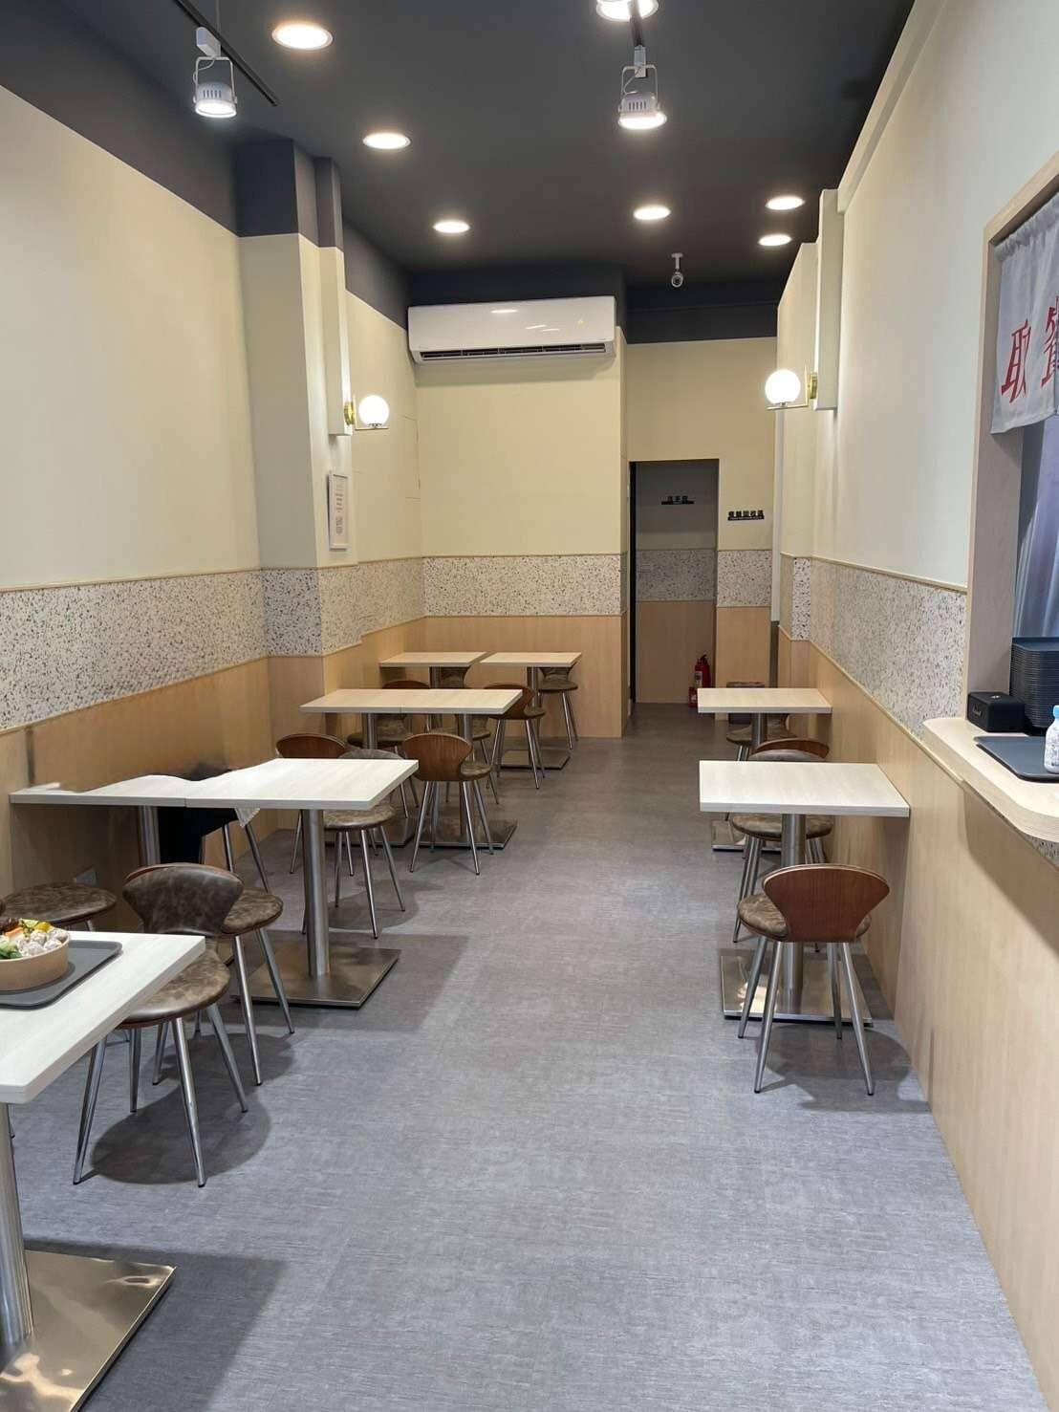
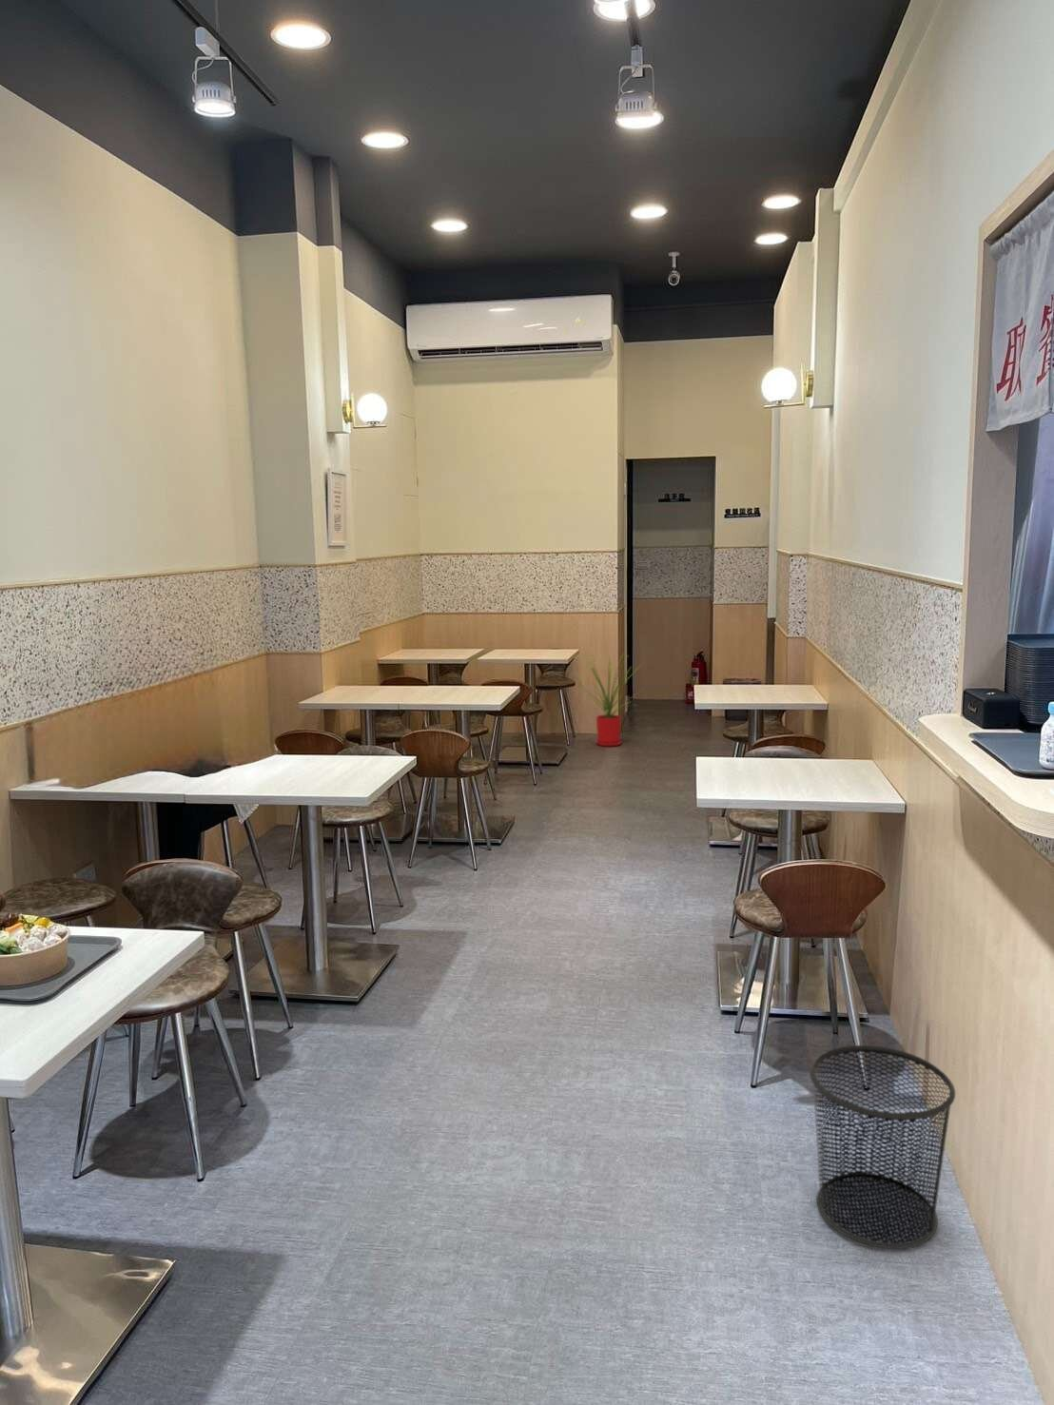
+ house plant (609, 699)
+ waste bin (878, 1145)
